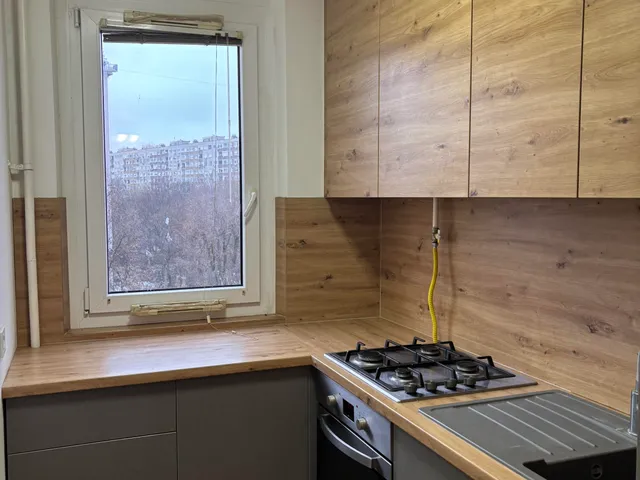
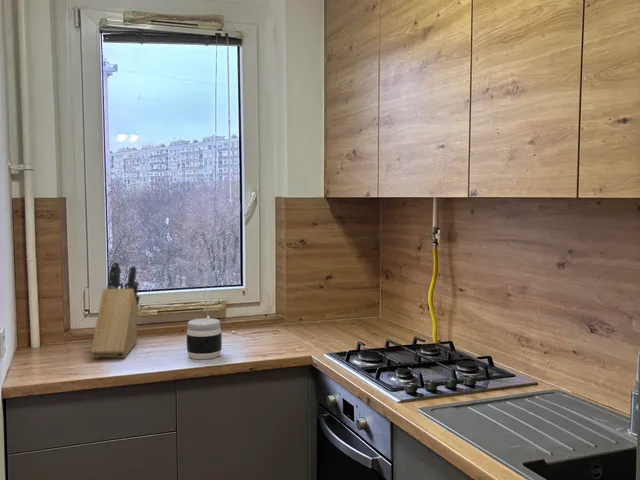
+ knife block (117, 306)
+ jar (204, 338)
